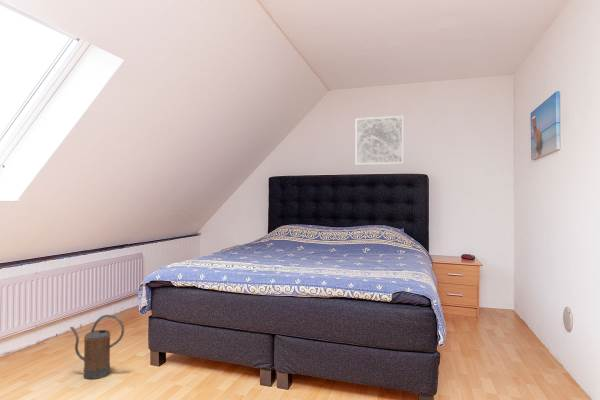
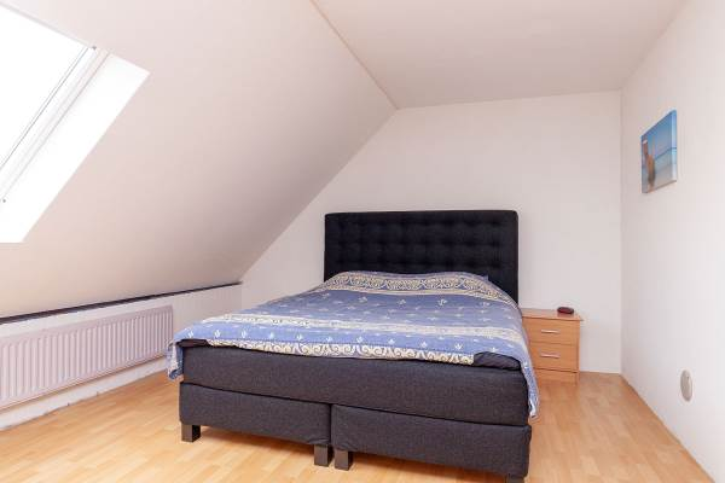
- watering can (96, 344)
- wall art (379, 140)
